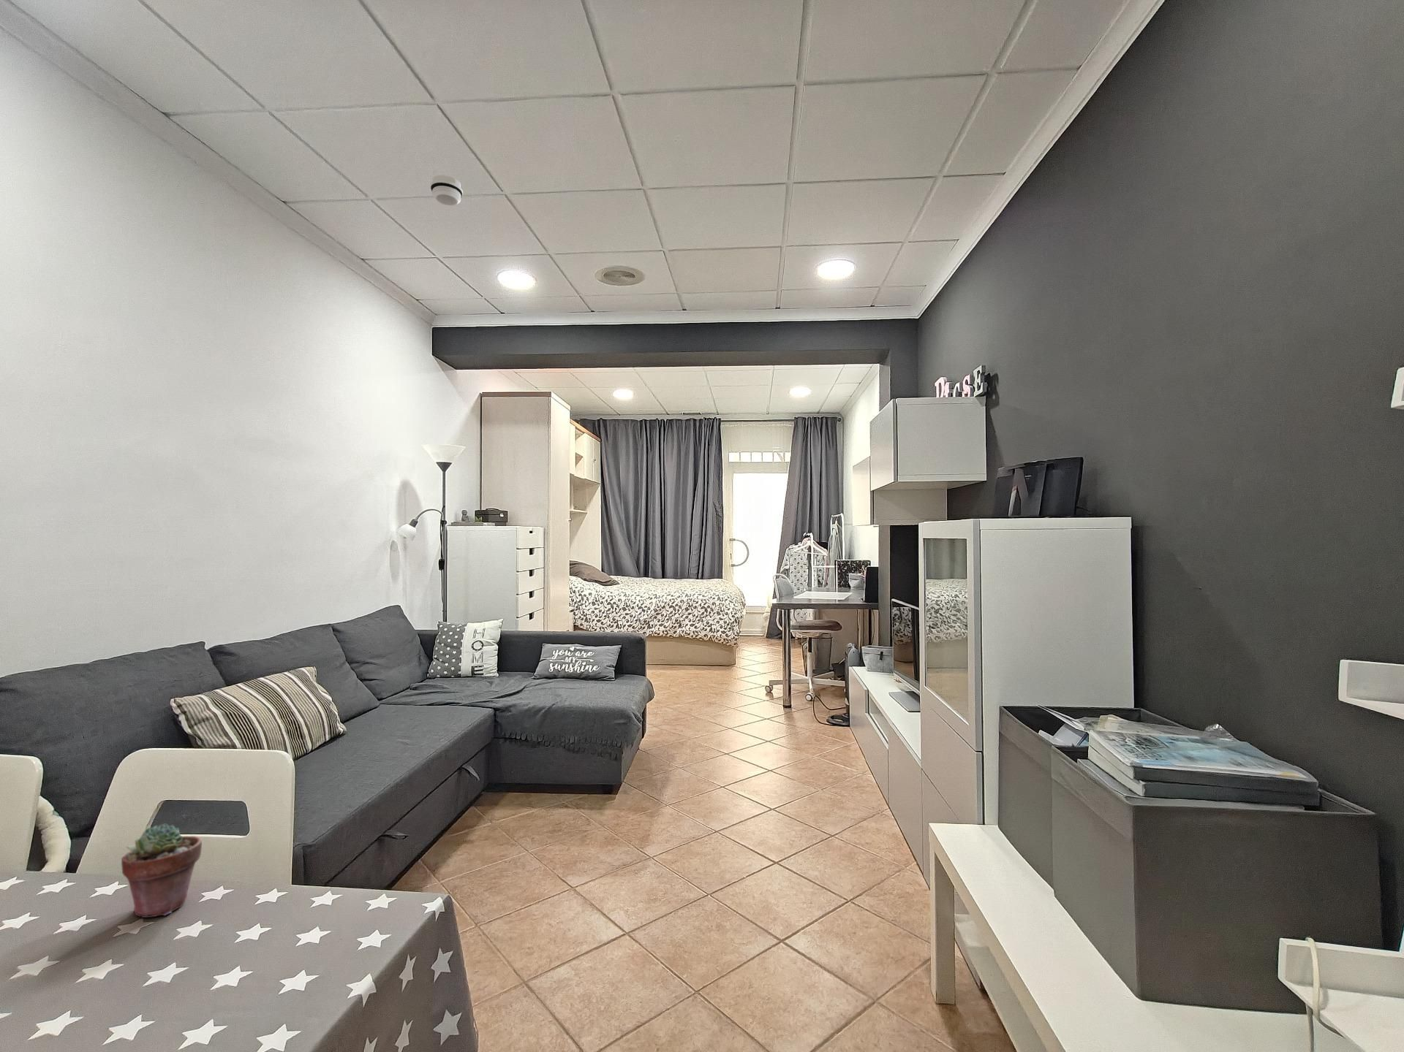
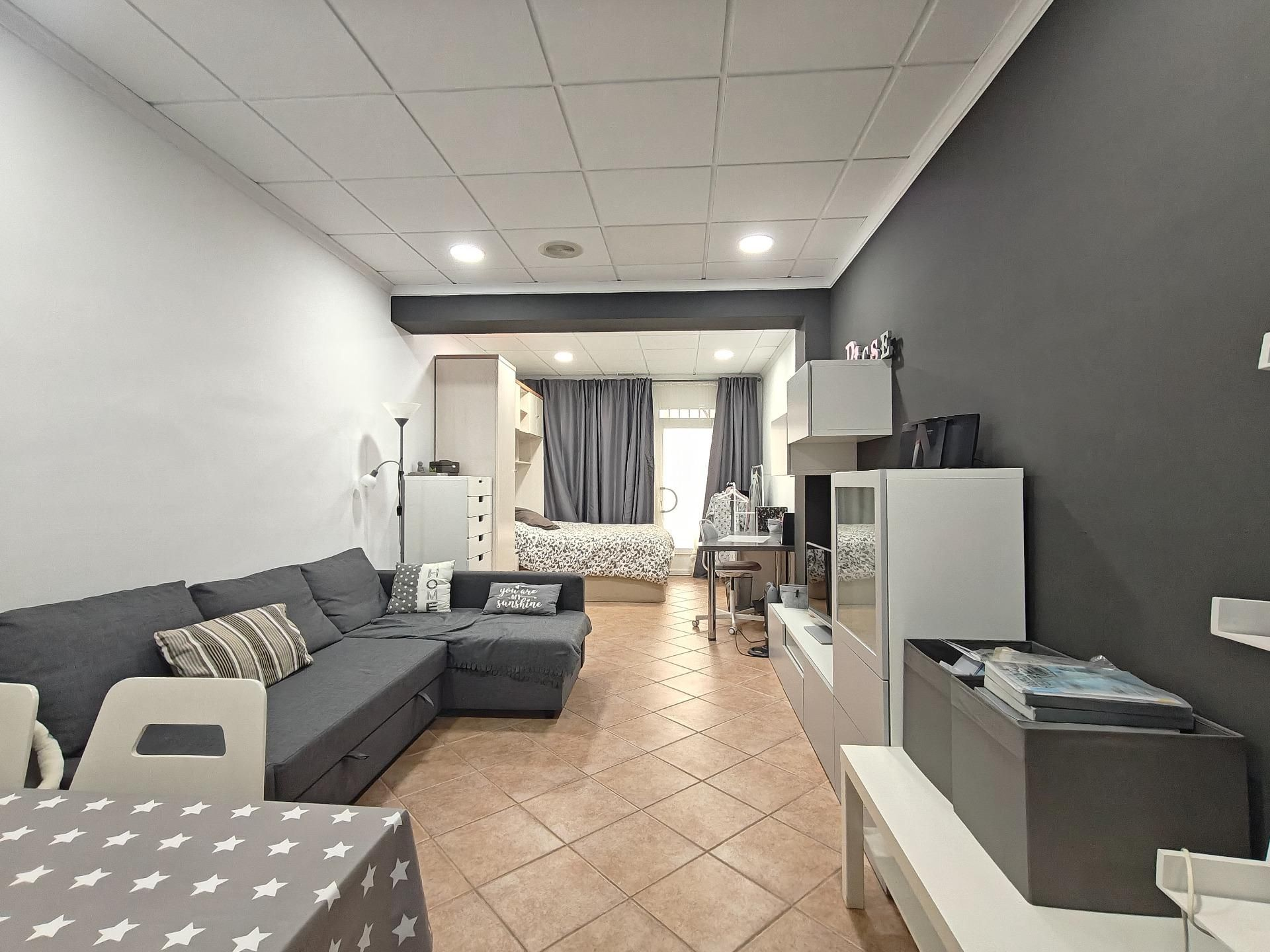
- potted succulent (161, 865)
- smoke detector (446, 191)
